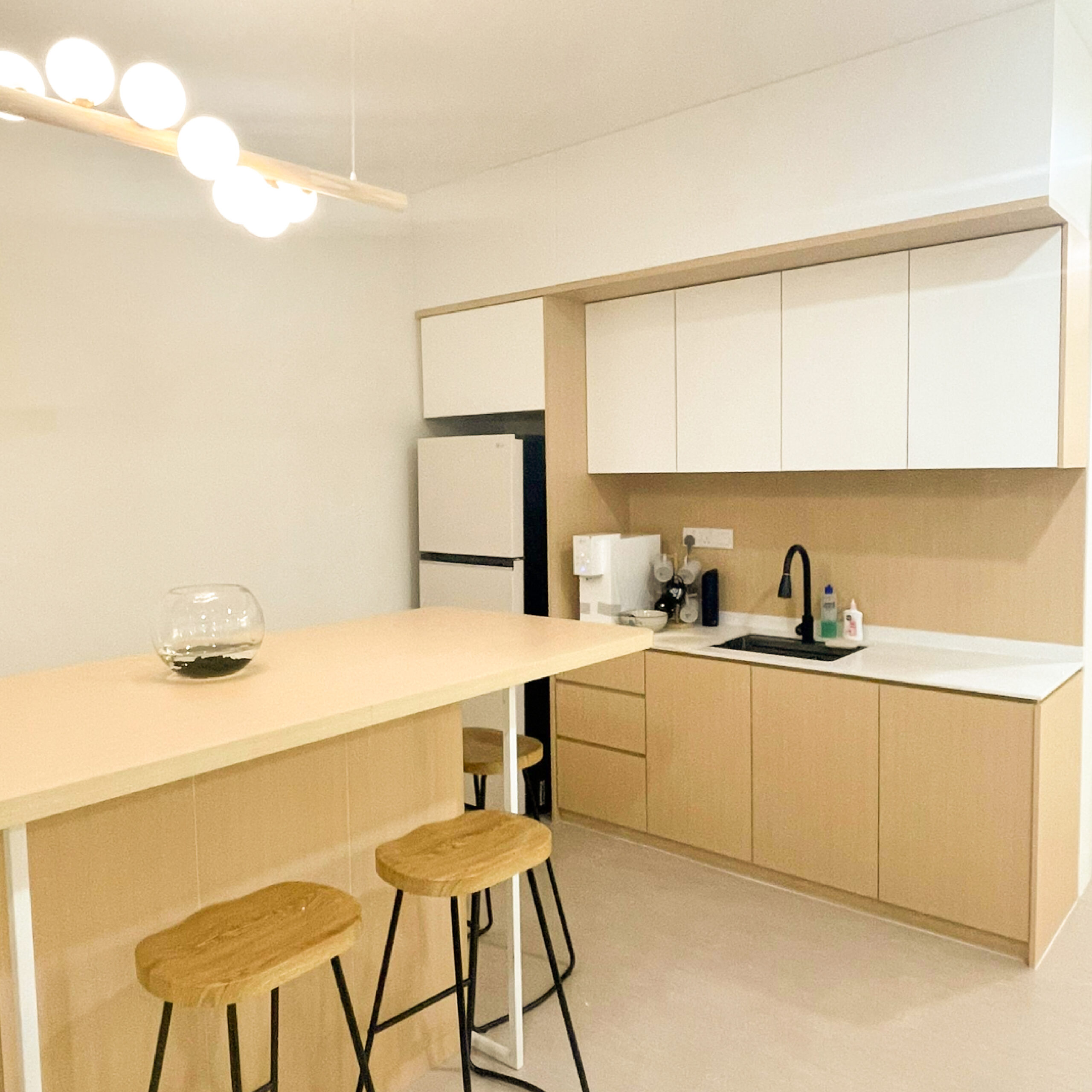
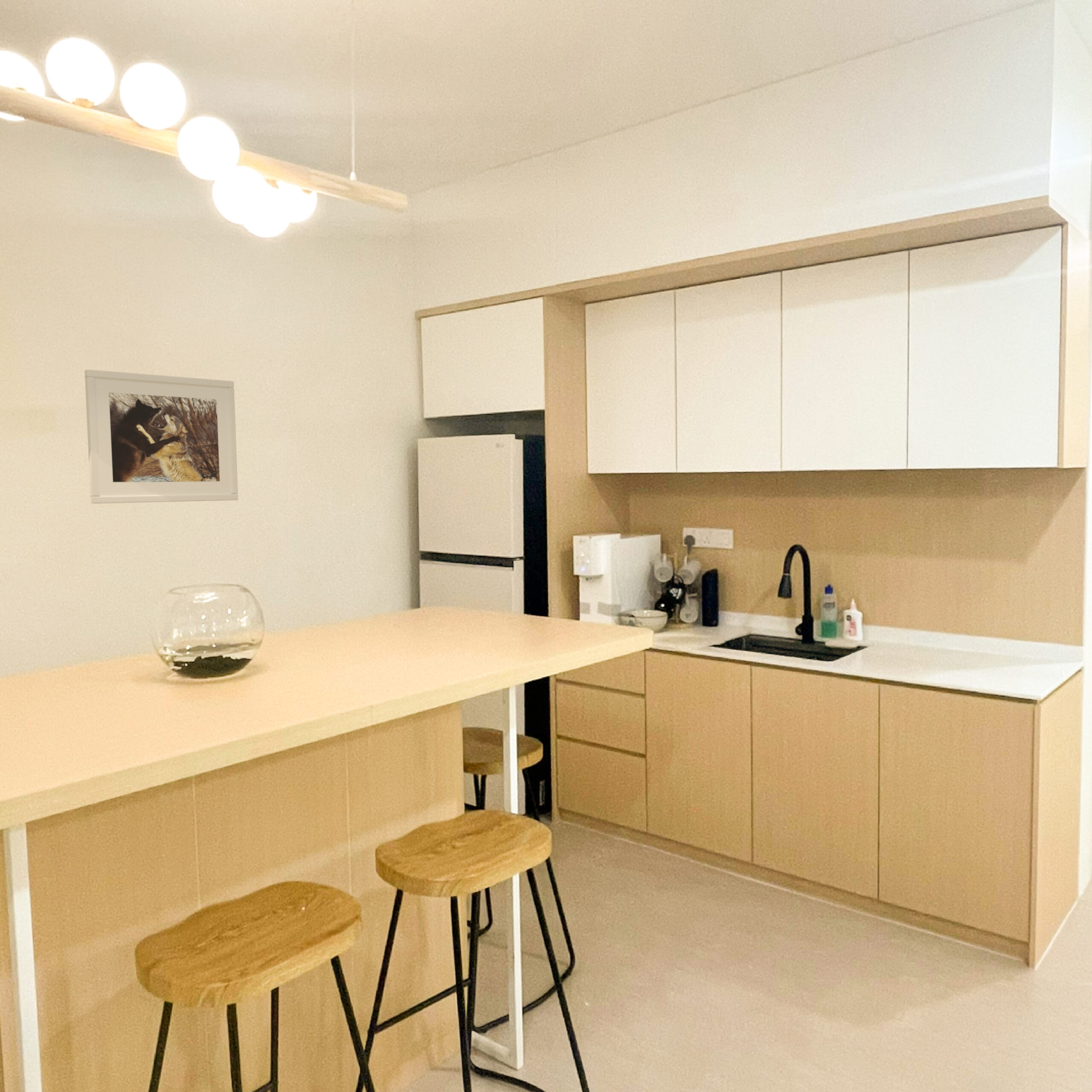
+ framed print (166, 439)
